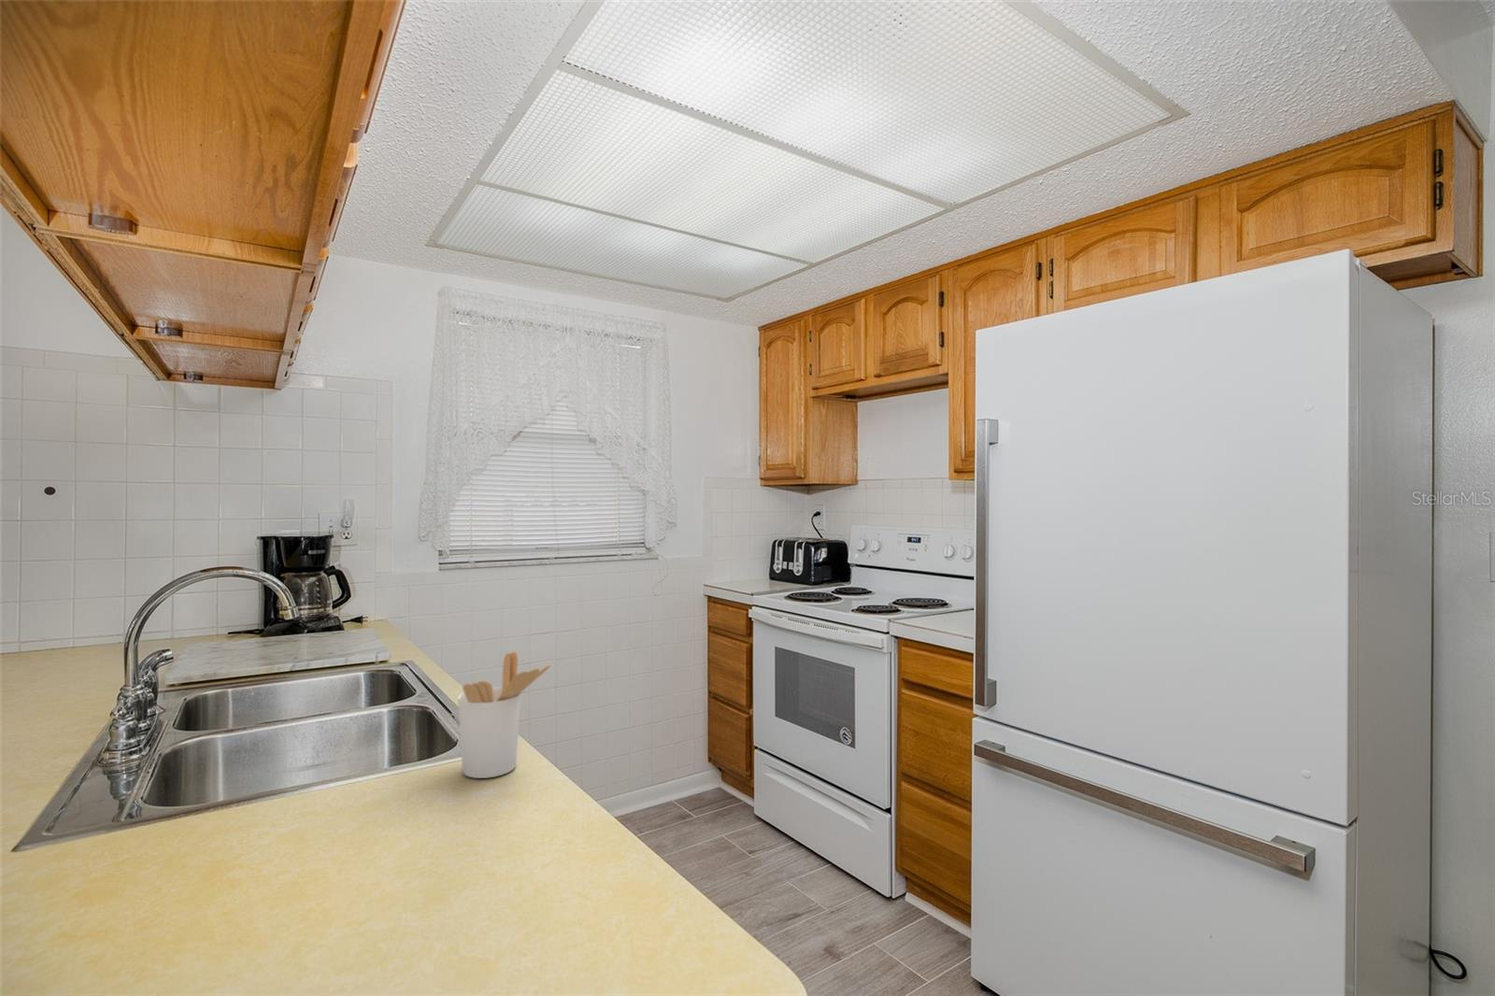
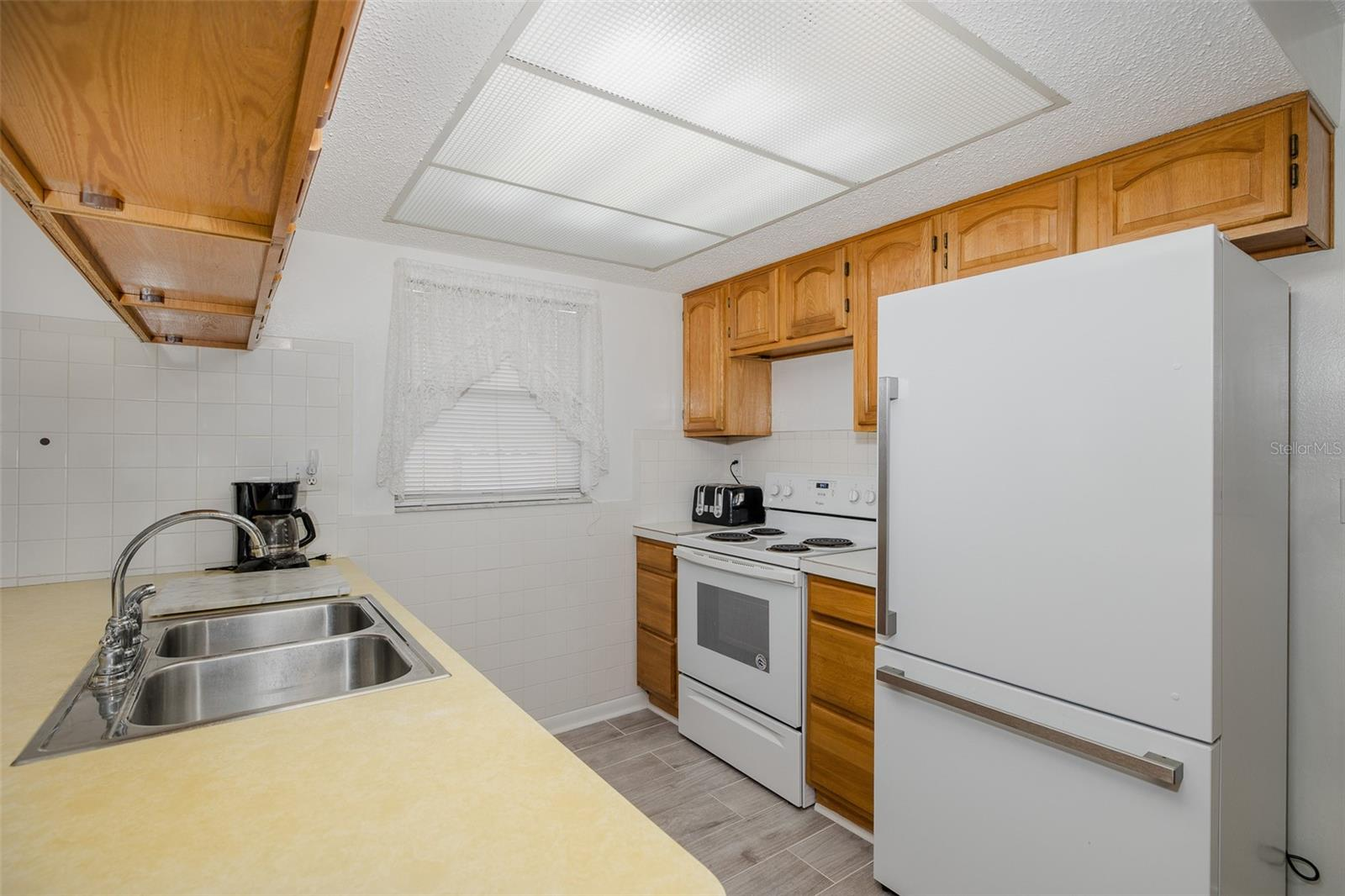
- utensil holder (502, 715)
